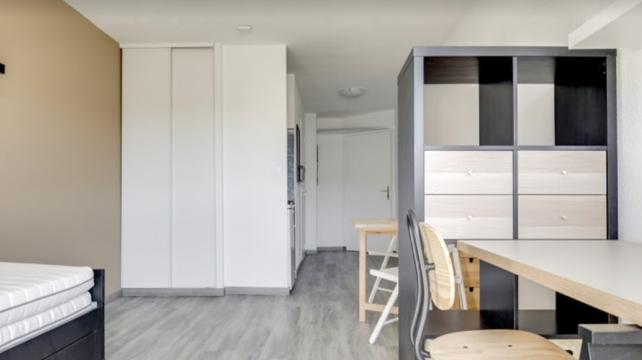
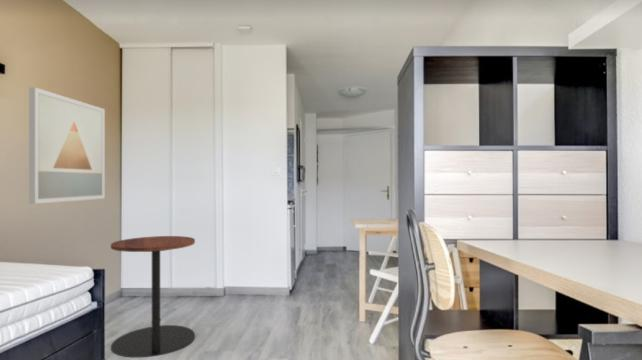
+ side table (154, 291)
+ wall art (71, 150)
